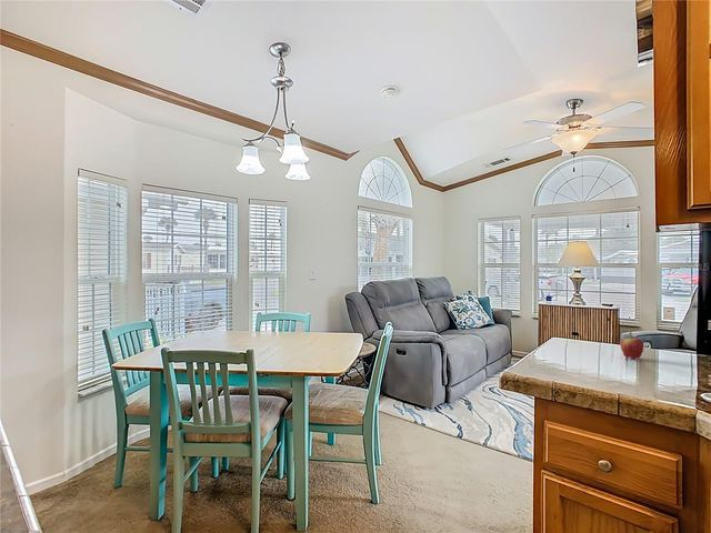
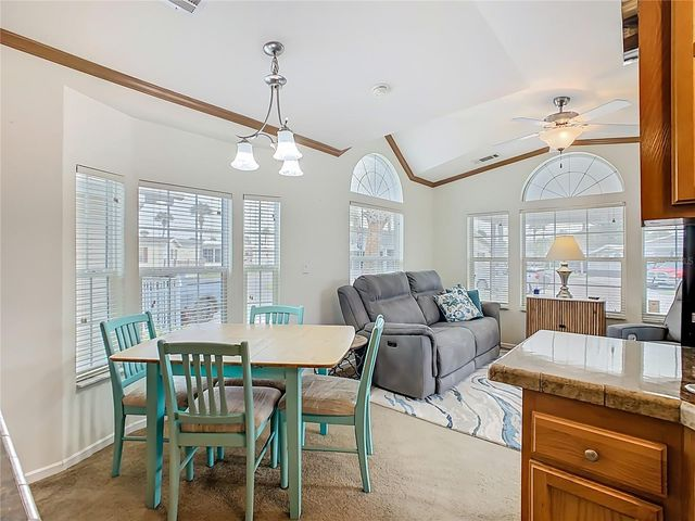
- fruit (631, 343)
